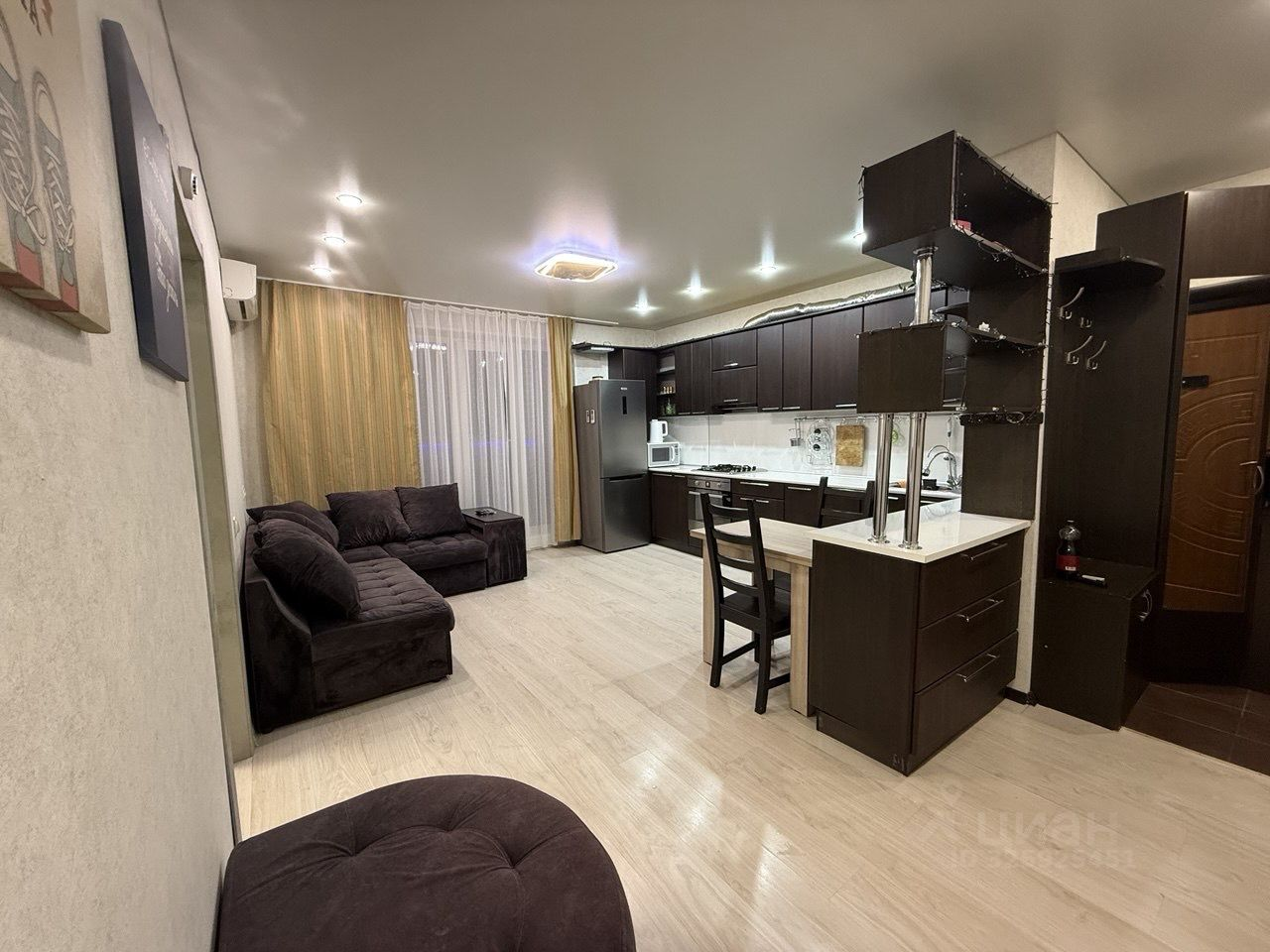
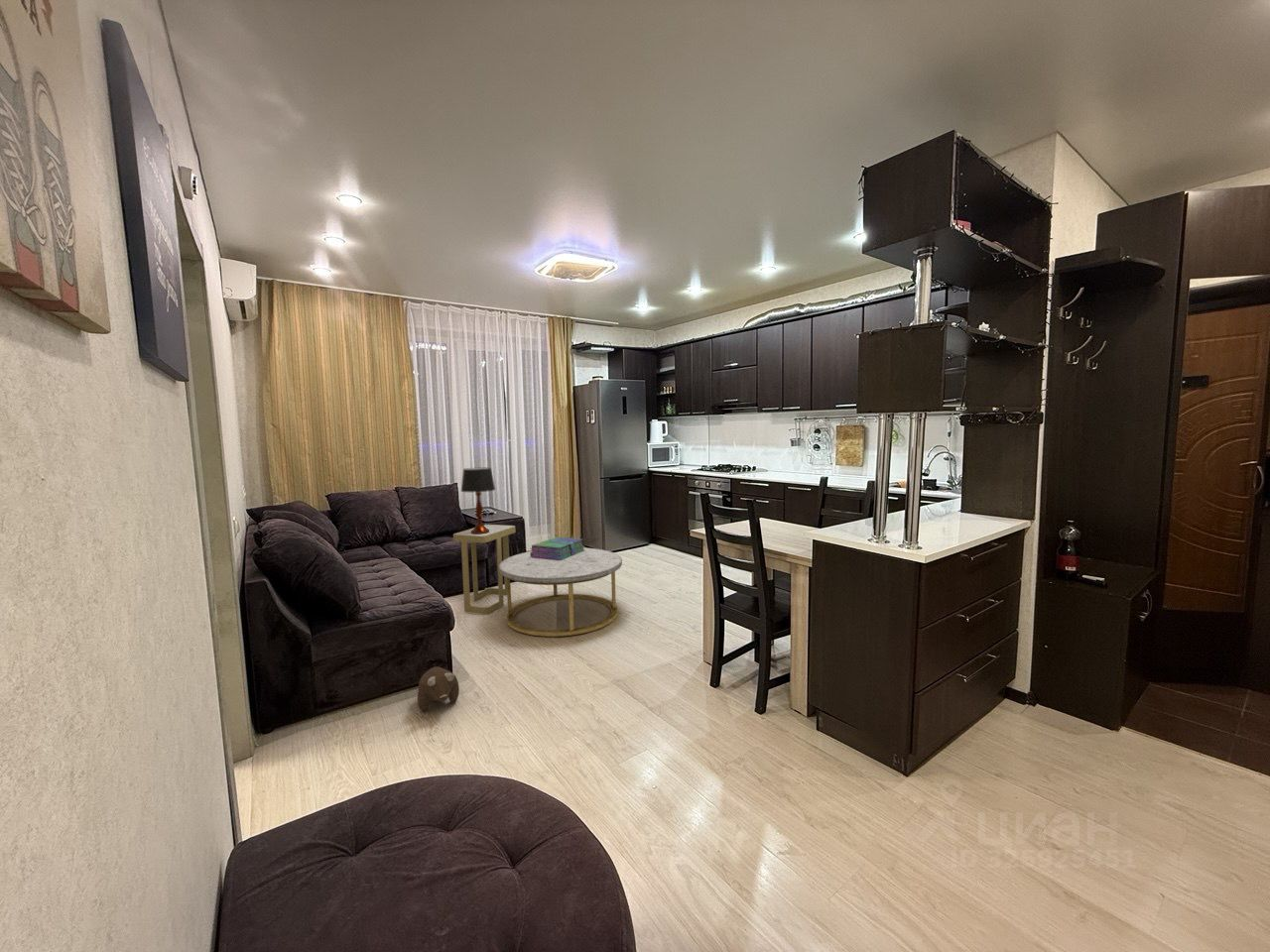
+ plush toy (437, 686)
+ coffee table (561, 584)
+ table lamp (478, 500)
+ side table (476, 566)
+ stack of books (558, 547)
